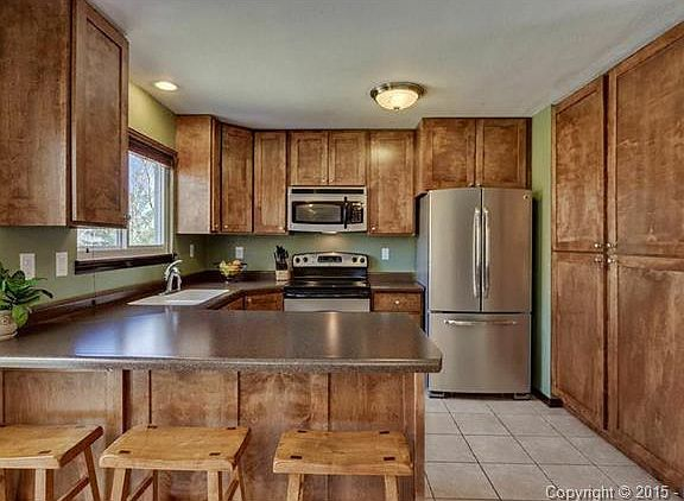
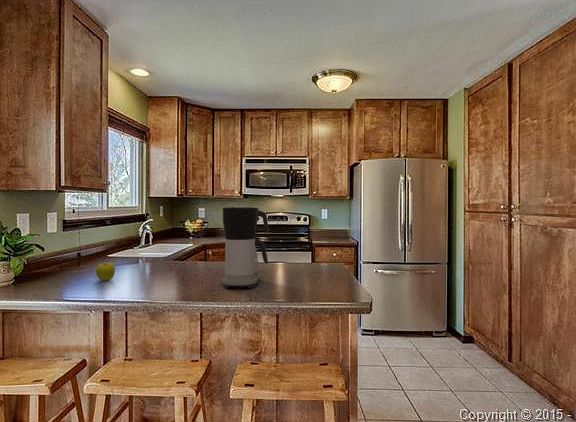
+ coffee maker (246, 244)
+ fruit (105, 271)
